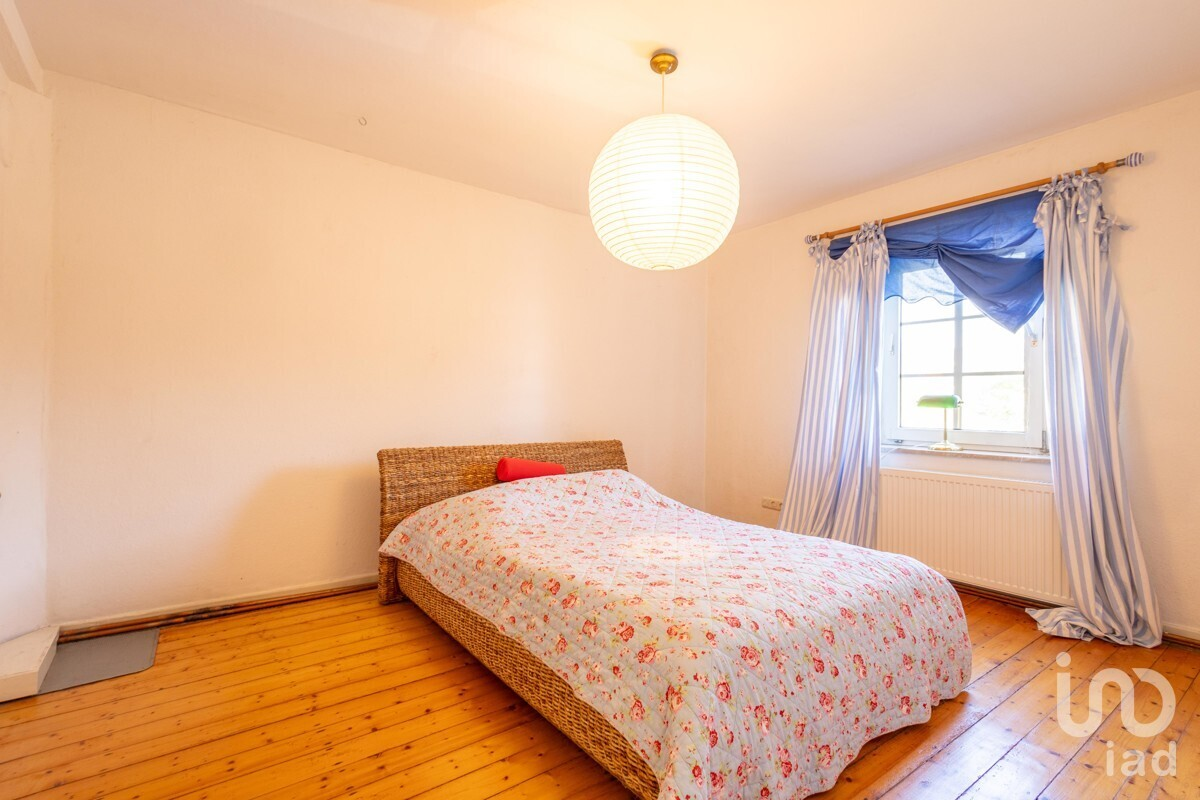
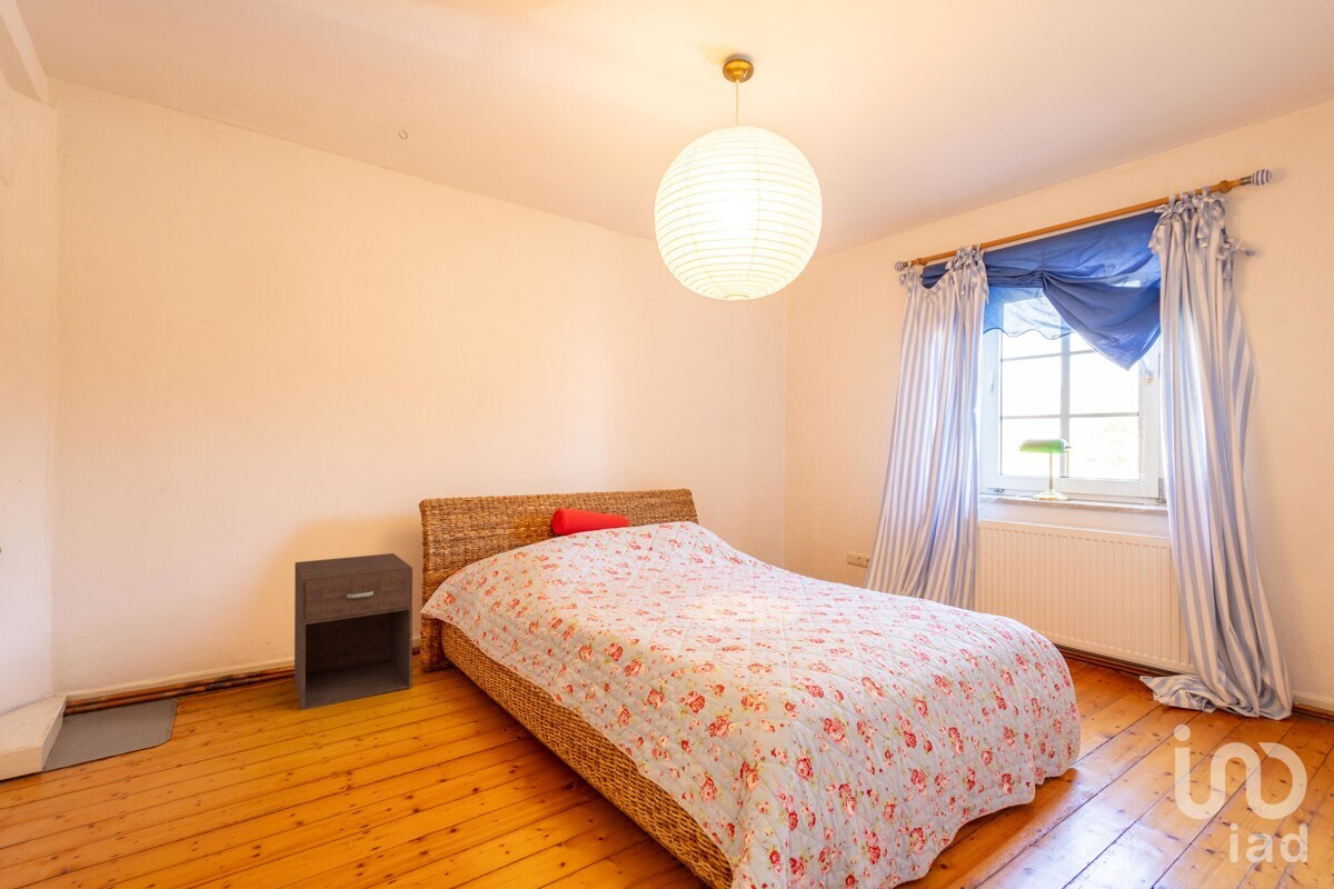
+ nightstand (352, 623)
